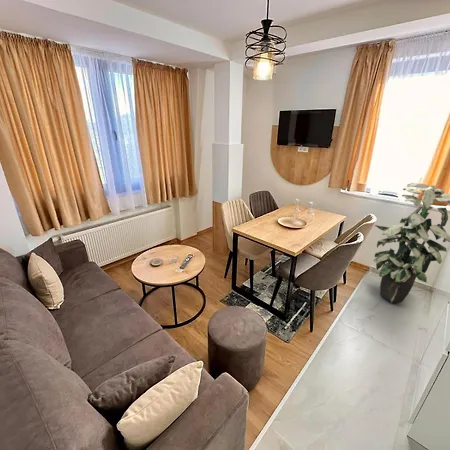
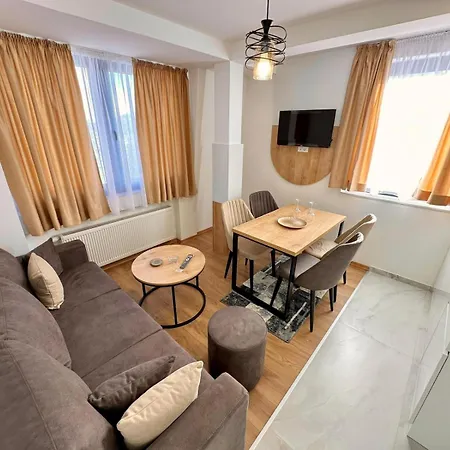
- indoor plant (407, 244)
